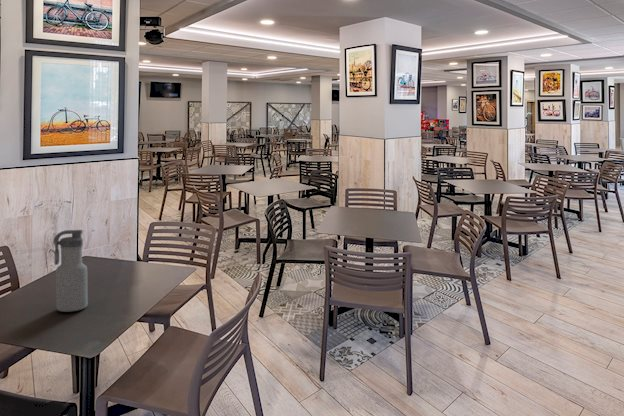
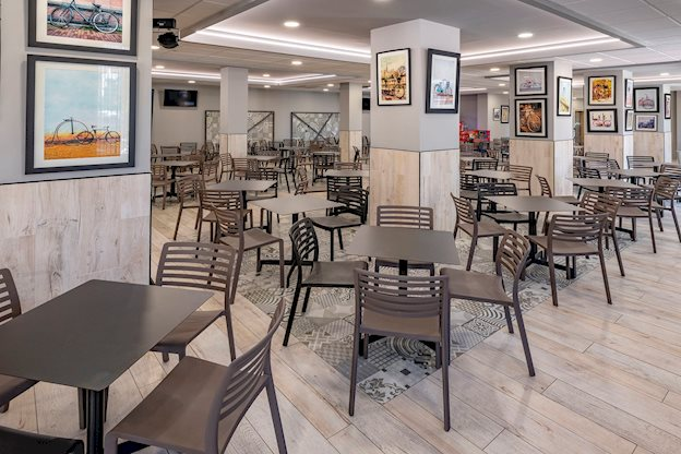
- water bottle (71, 269)
